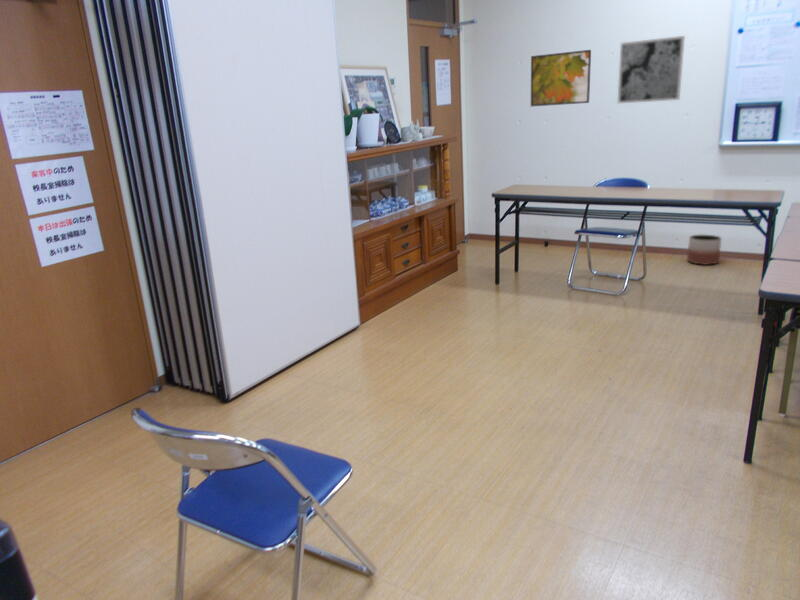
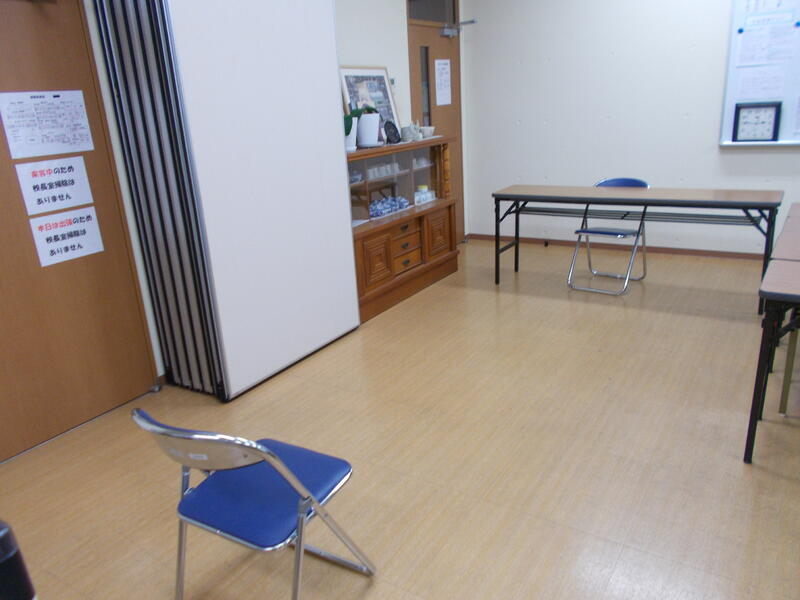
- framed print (559, 79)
- planter (704, 249)
- wall art (649, 71)
